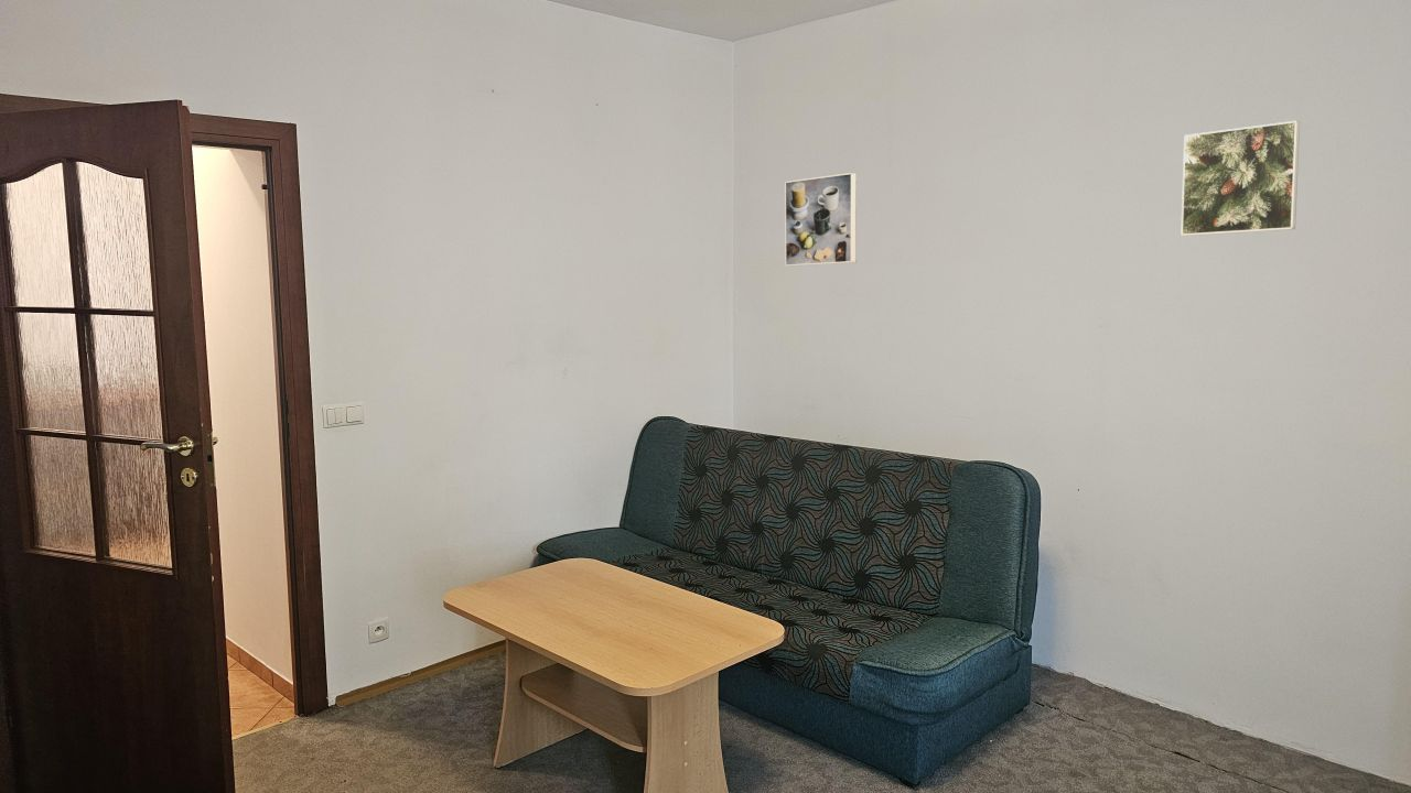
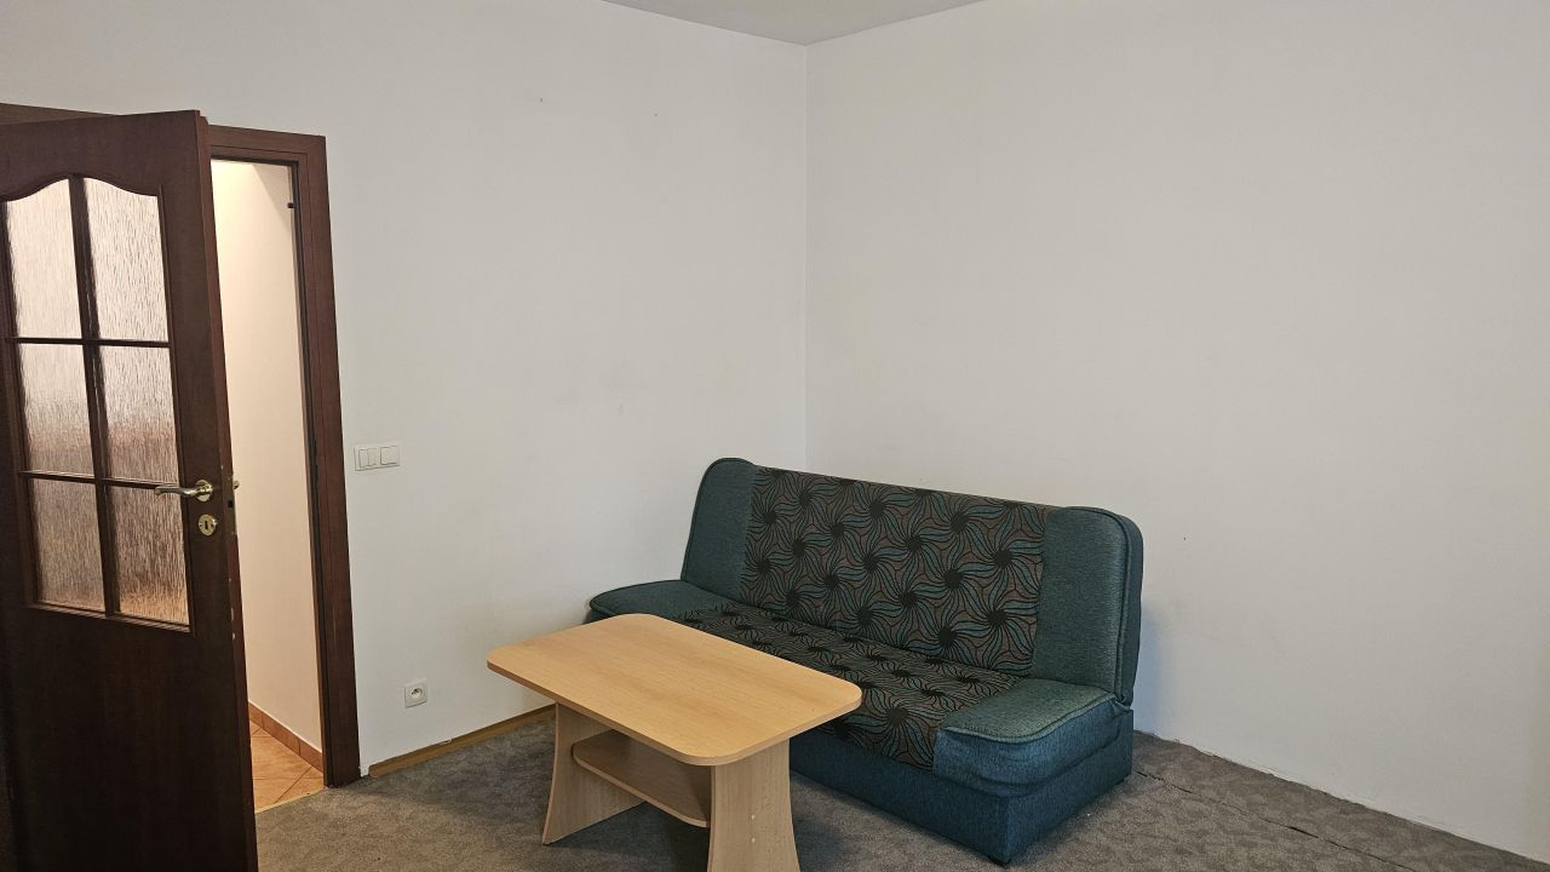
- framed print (819, 220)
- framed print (1238, 181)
